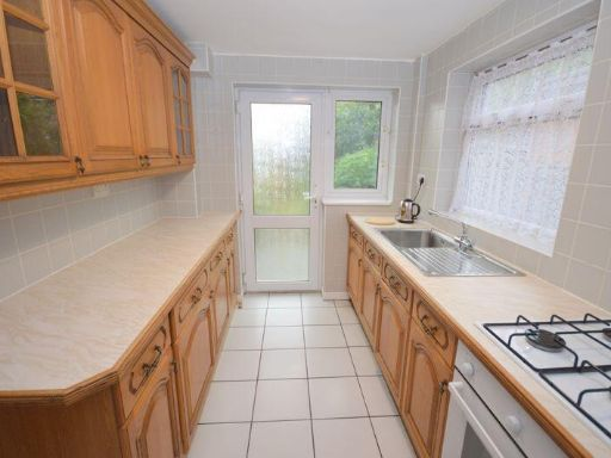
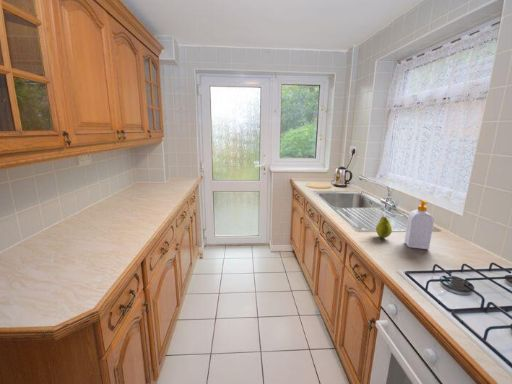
+ soap bottle (420, 223)
+ fruit (383, 226)
